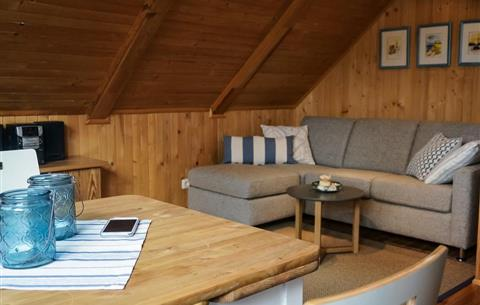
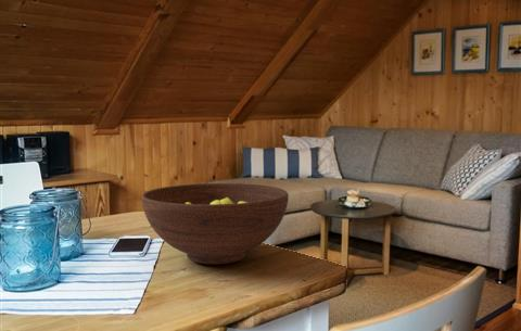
+ fruit bowl (216, 225)
